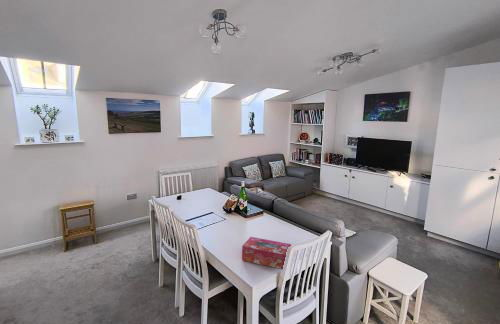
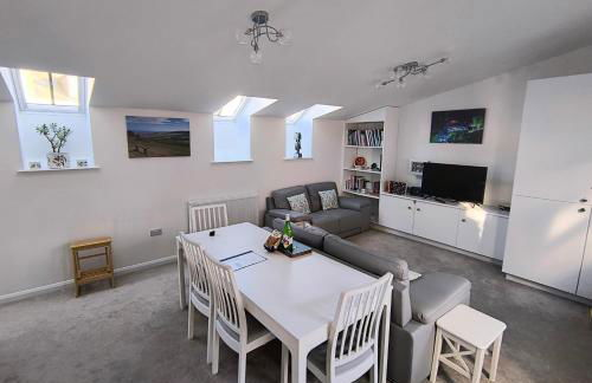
- tissue box (266, 252)
